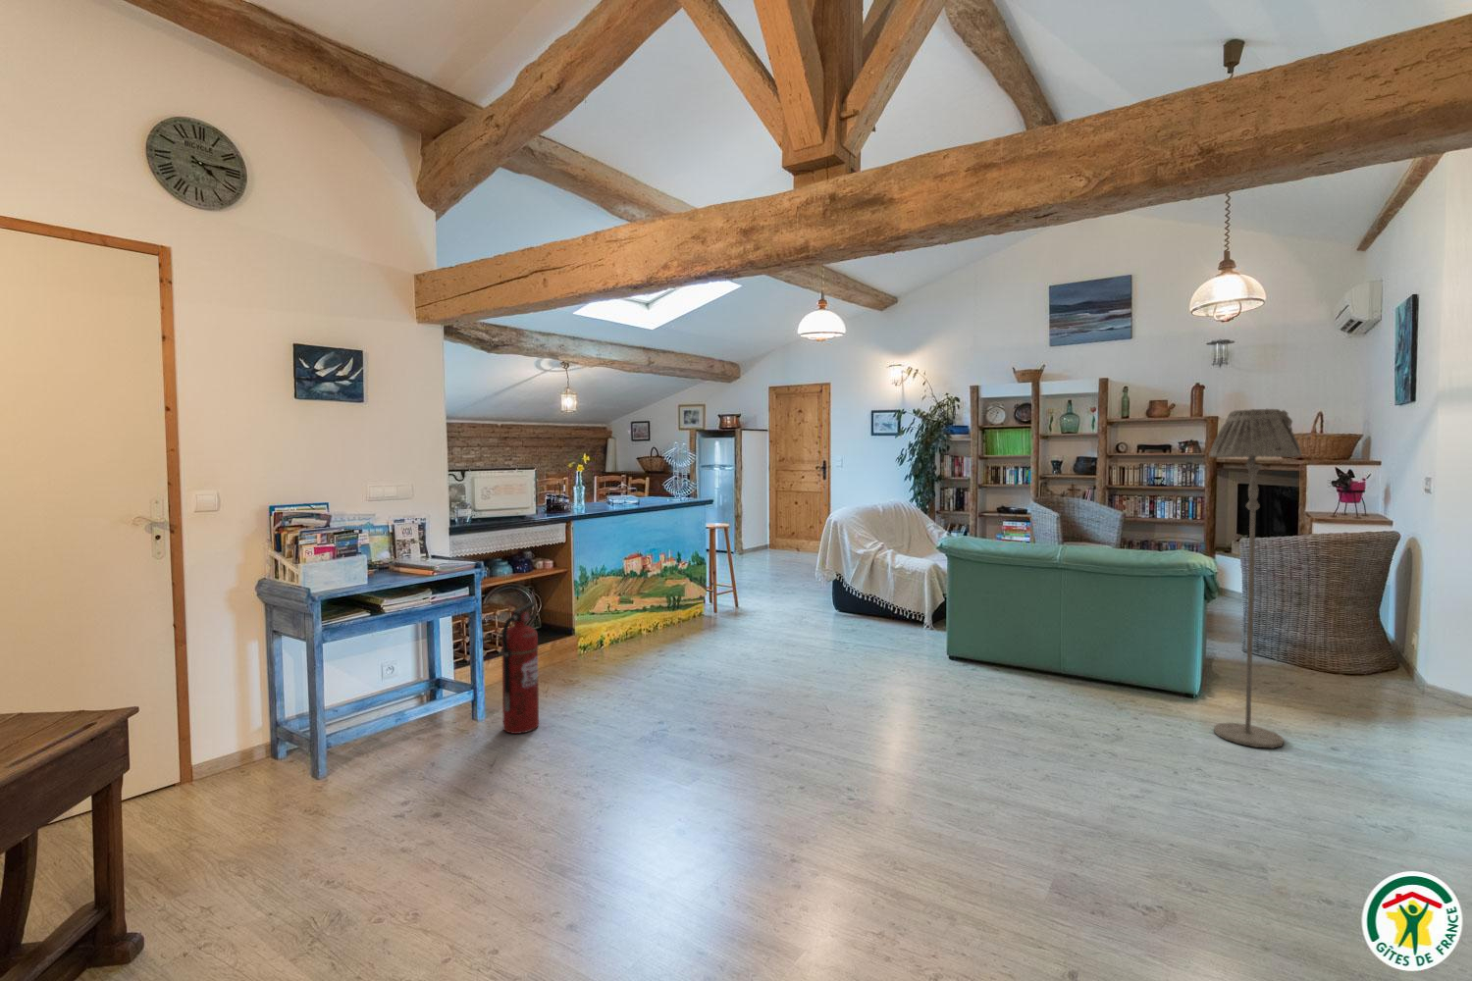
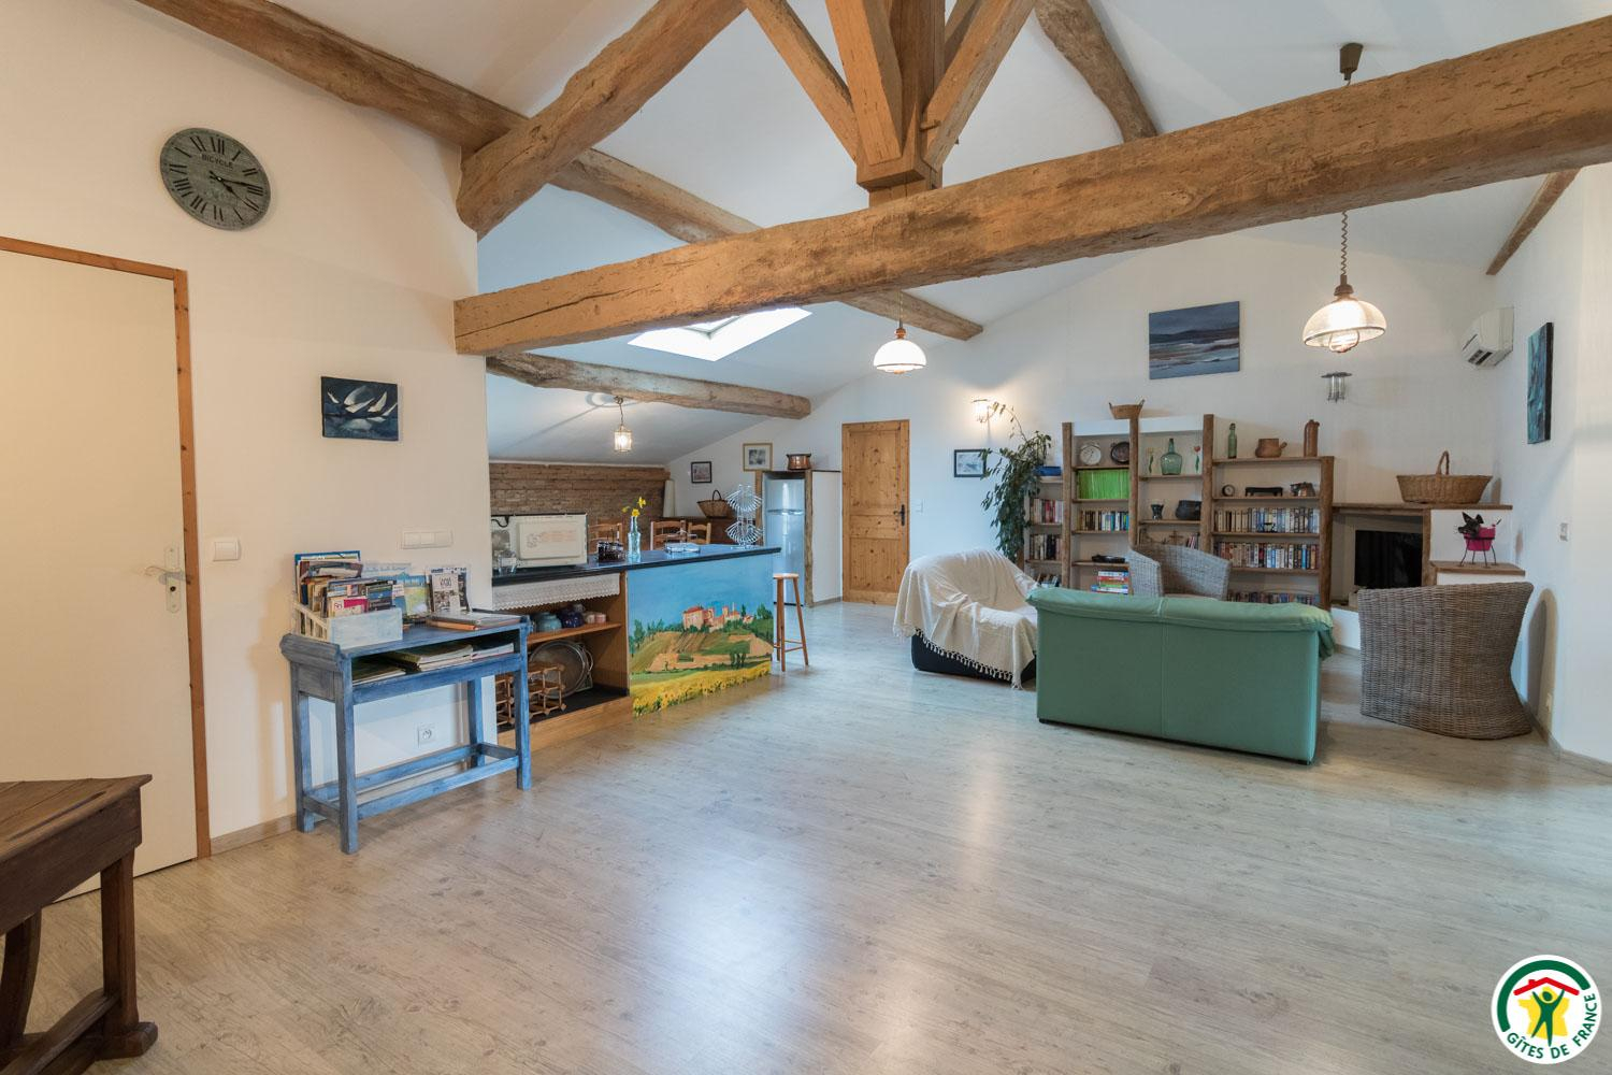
- fire extinguisher (519, 667)
- floor lamp (1251, 574)
